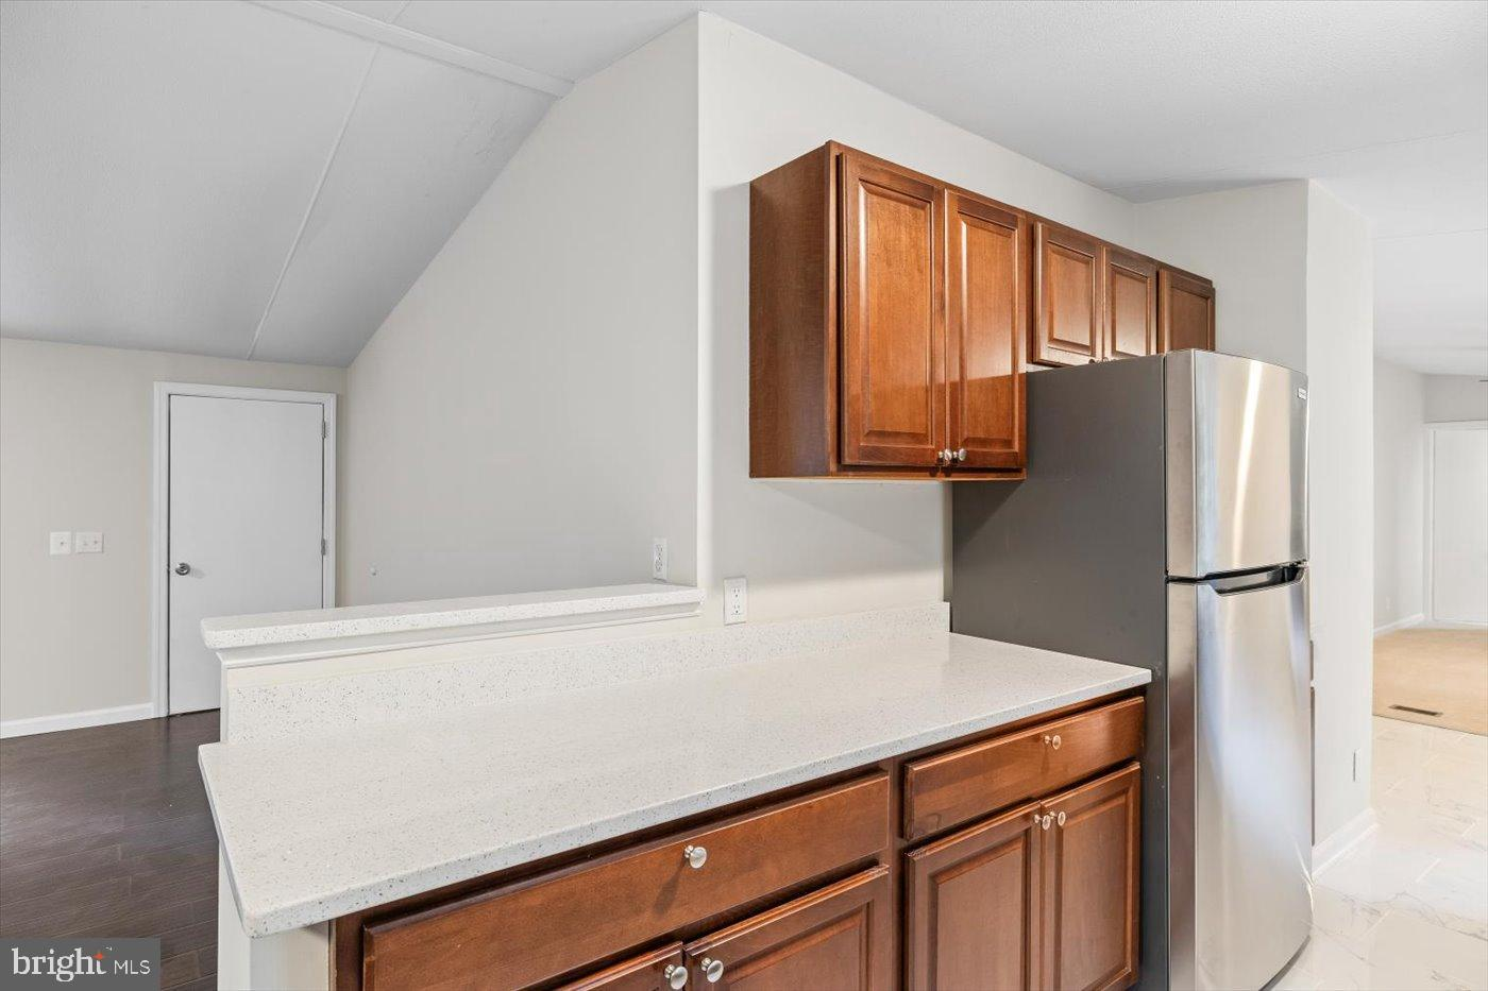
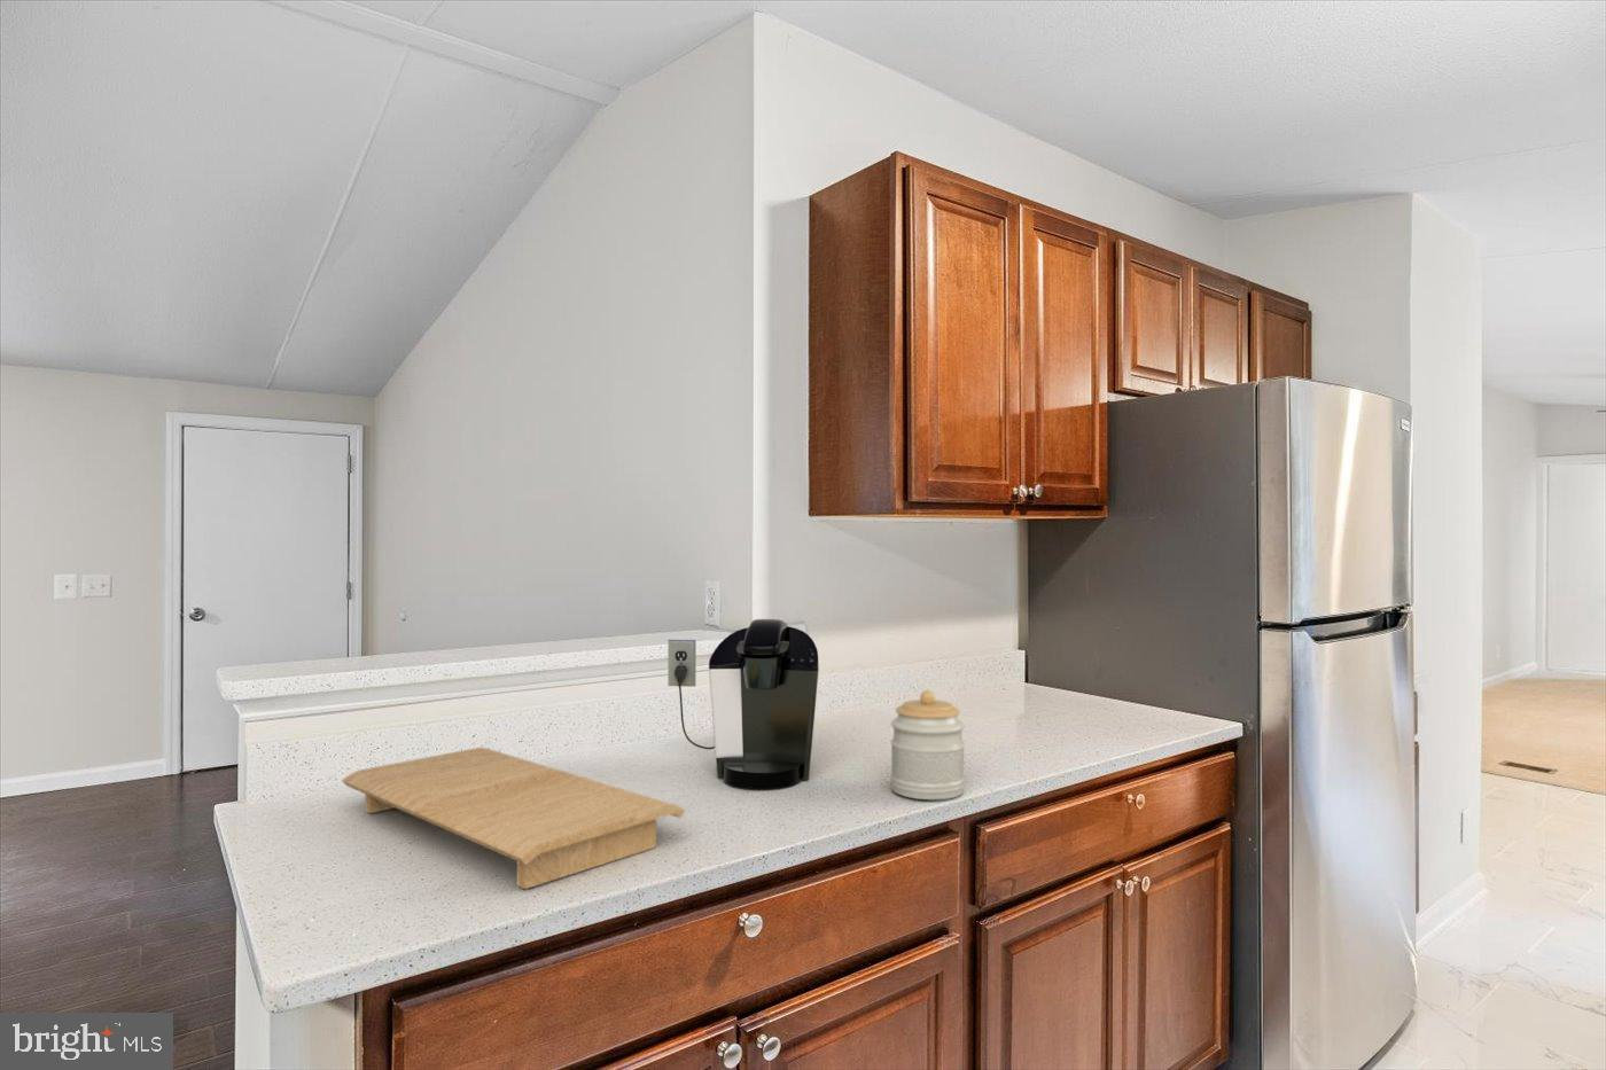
+ coffee maker (736, 695)
+ cutting board (504, 806)
+ jar (927, 739)
